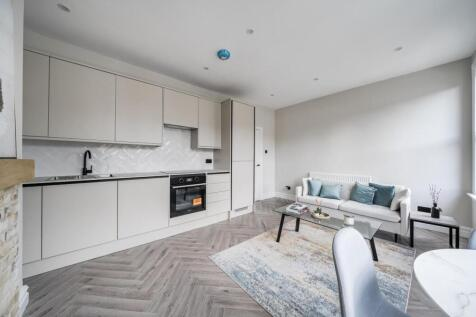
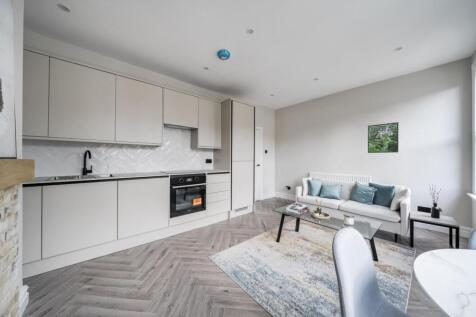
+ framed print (382, 138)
